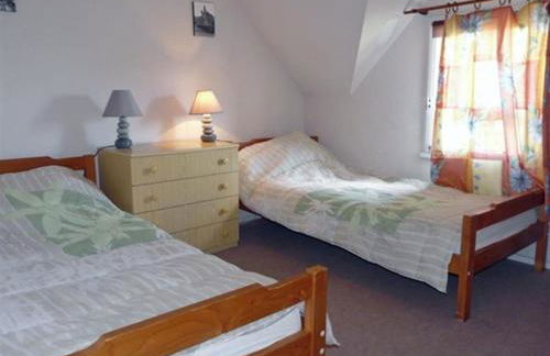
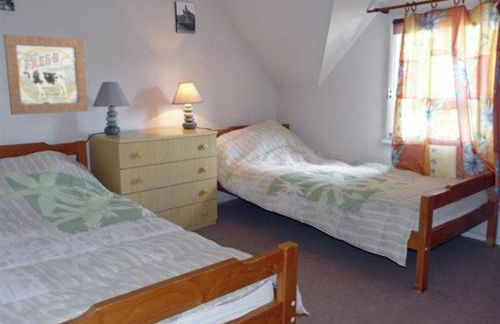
+ wall art (48, 75)
